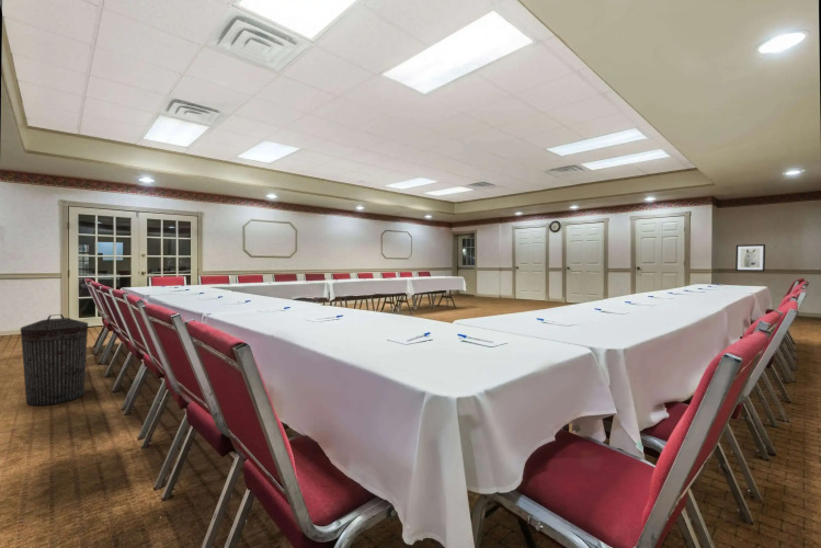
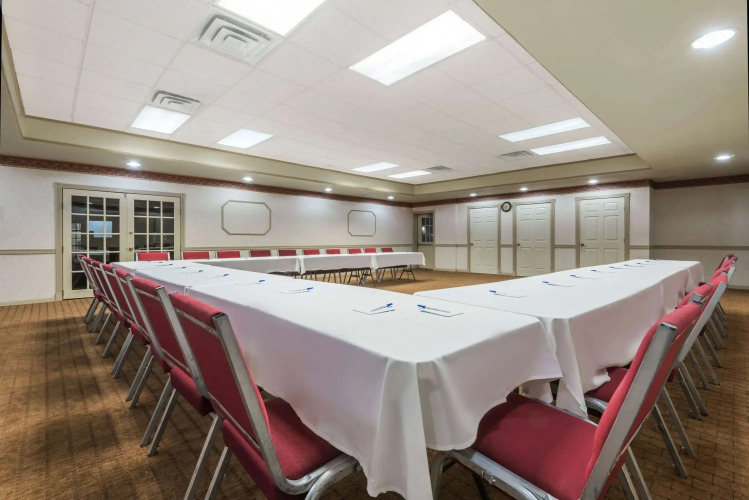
- trash can (56, 356)
- wall art (750, 258)
